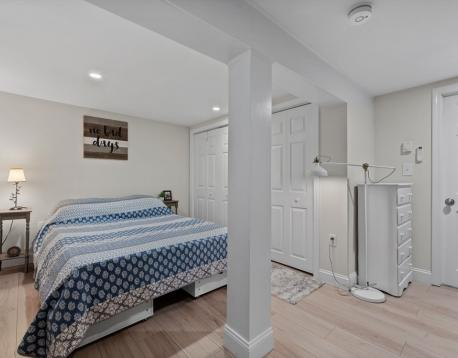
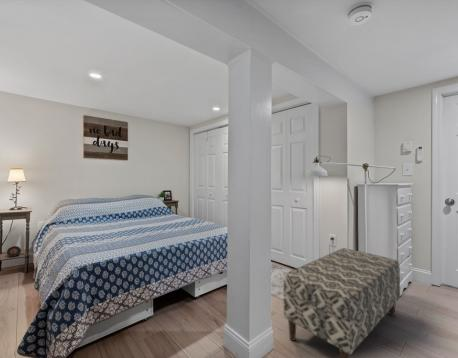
+ bench (345, 296)
